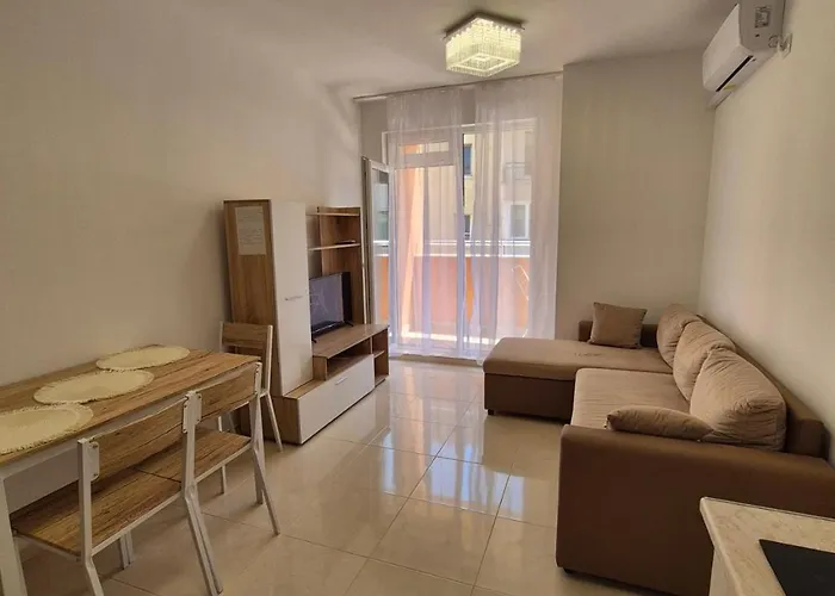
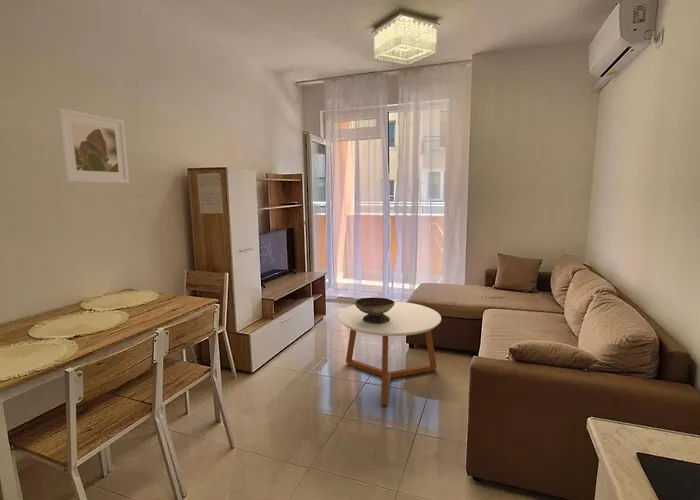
+ decorative bowl (374, 309)
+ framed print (95, 148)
+ coffee table (387, 346)
